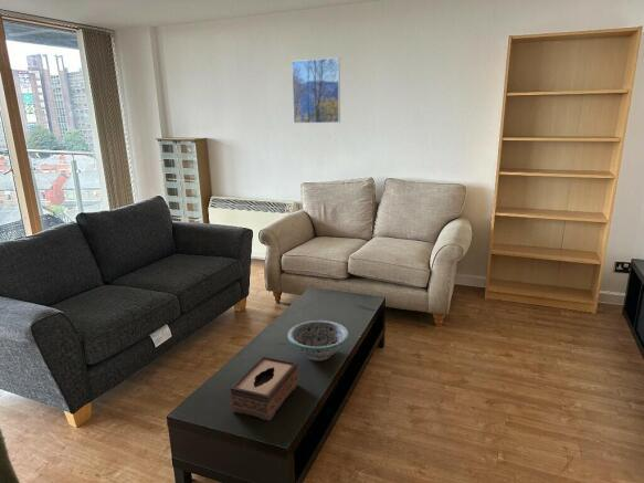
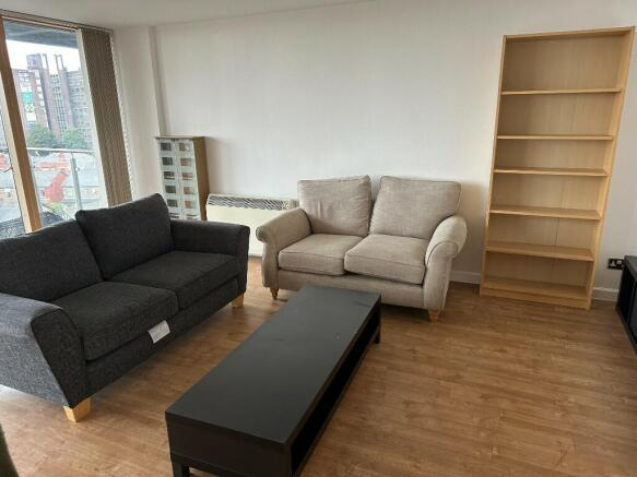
- decorative bowl (318, 344)
- tissue box (265, 386)
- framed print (316, 92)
